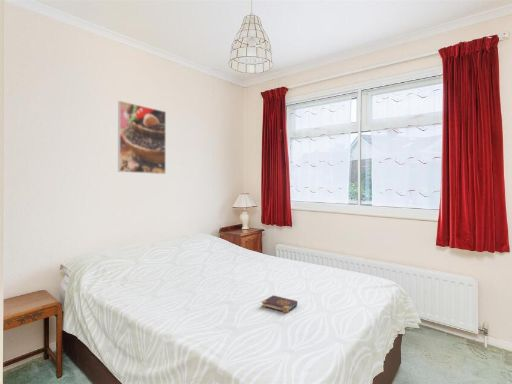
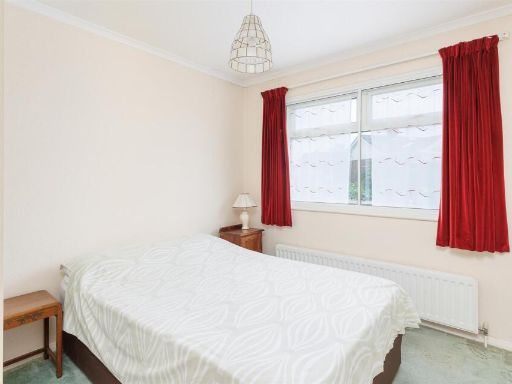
- book (279, 303)
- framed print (143, 139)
